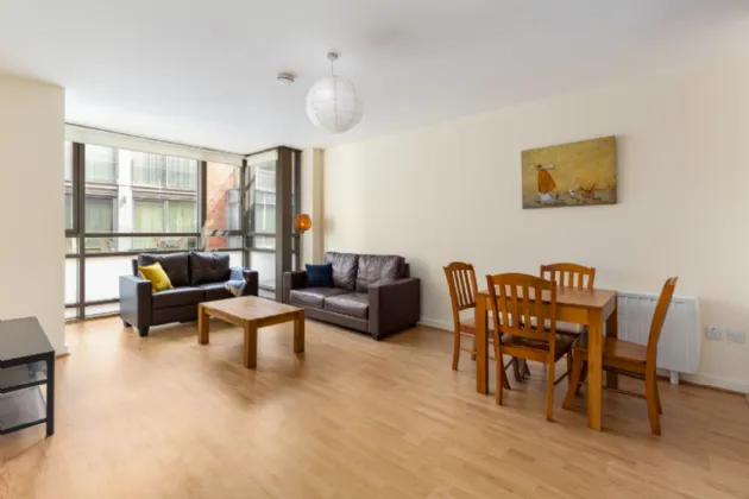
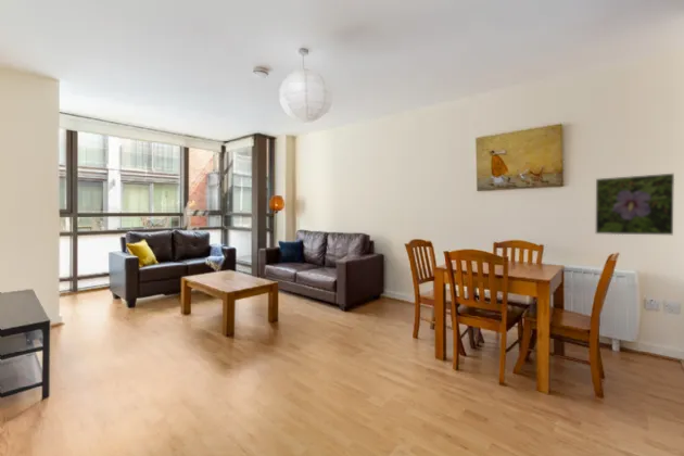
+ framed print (632, 205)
